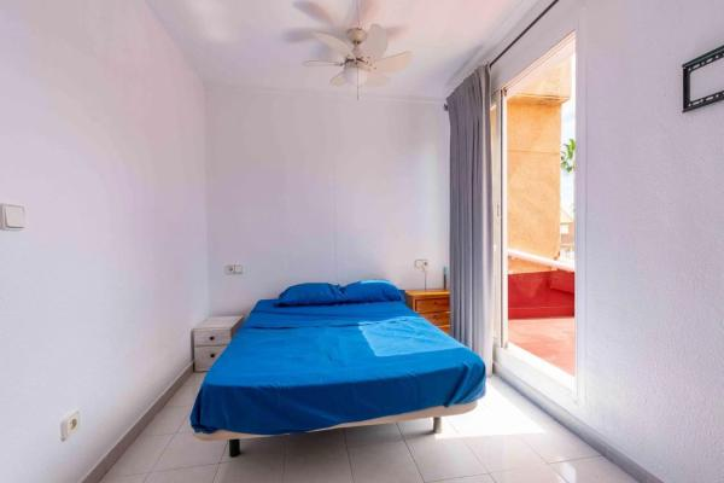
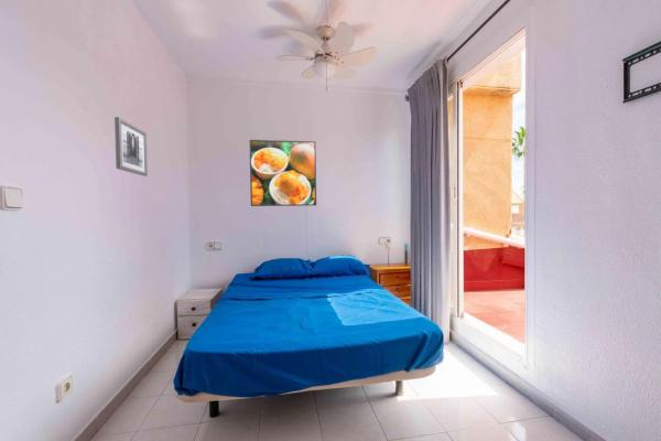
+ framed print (283, 173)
+ wall art (132, 149)
